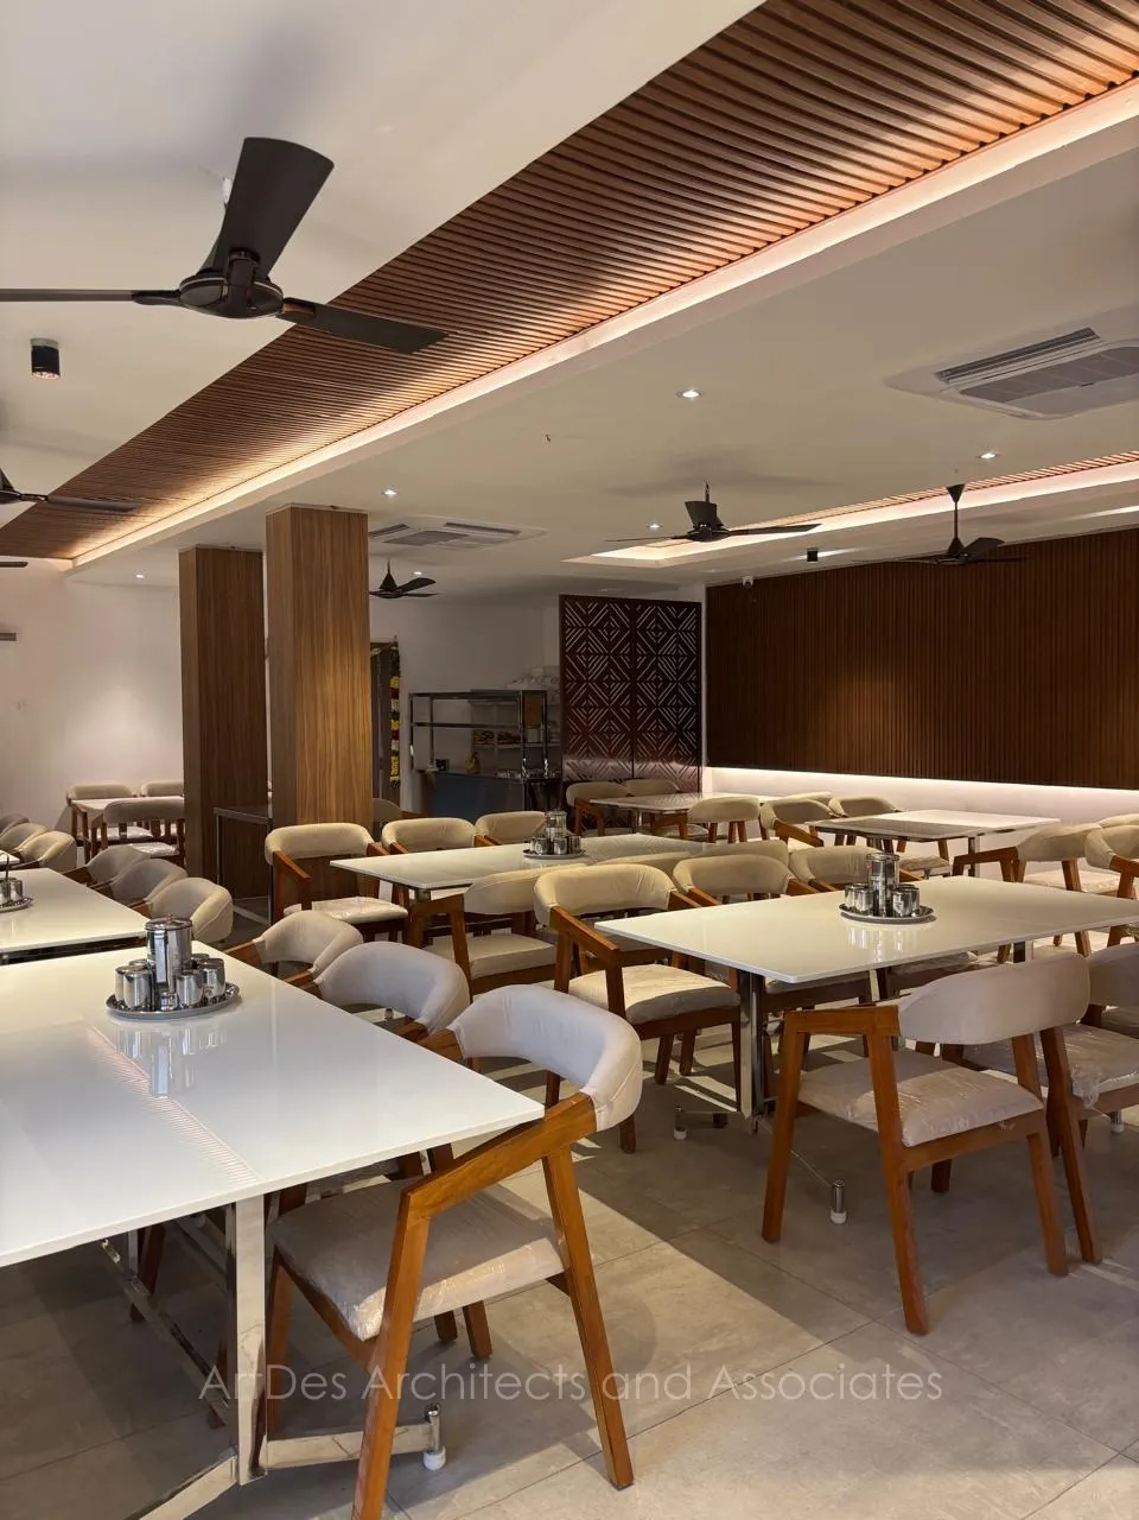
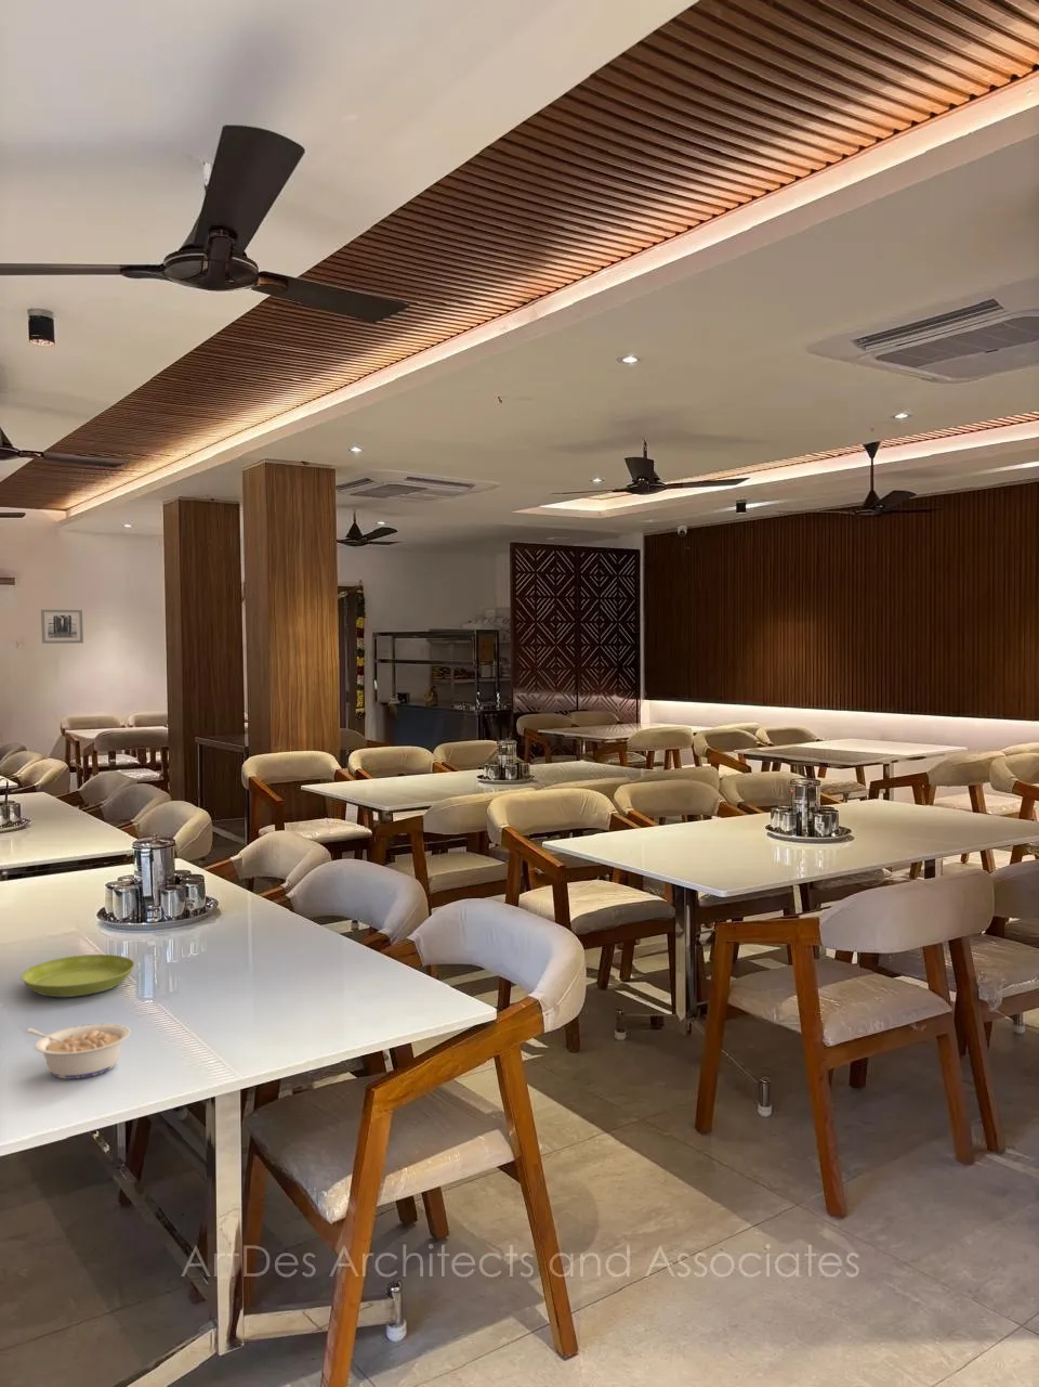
+ wall art (62, 626)
+ saucer (79, 976)
+ legume (79, 1050)
